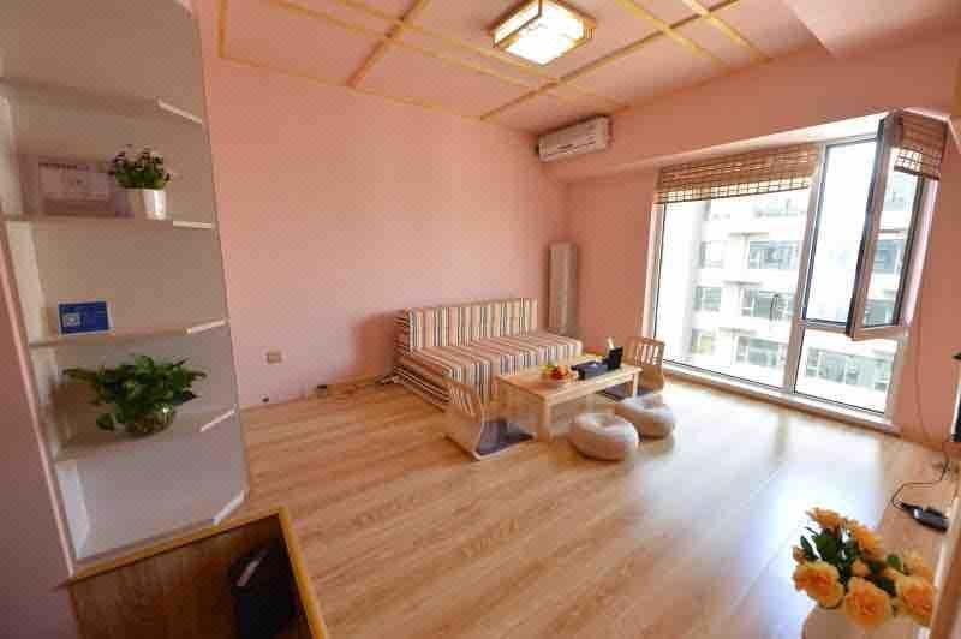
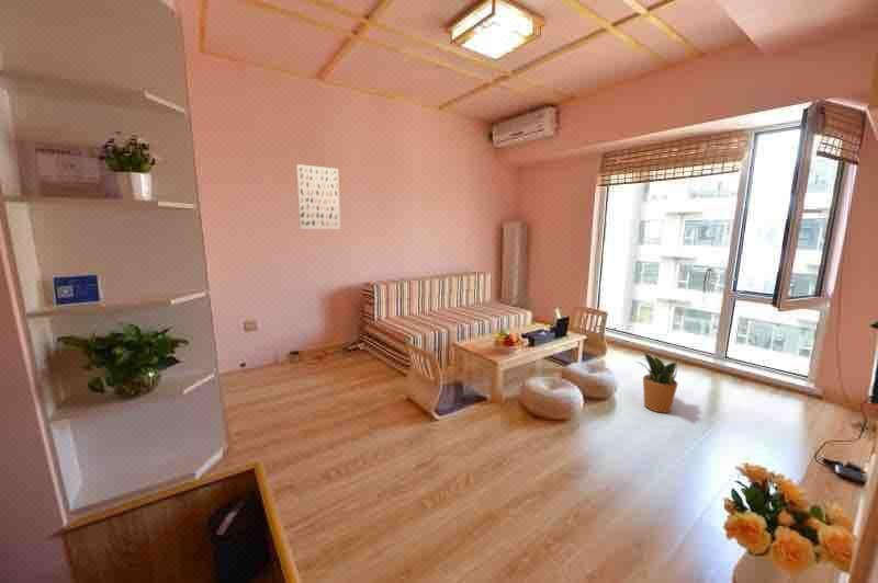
+ potted plant (656, 384)
+ wall art (318, 198)
